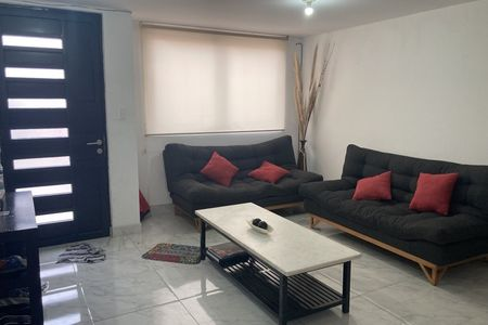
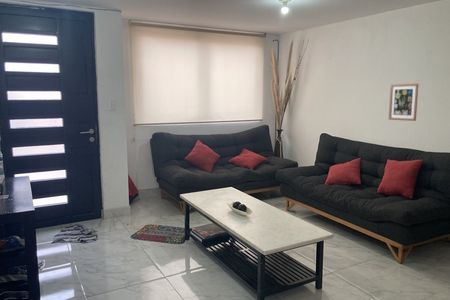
+ wall art (402, 102)
